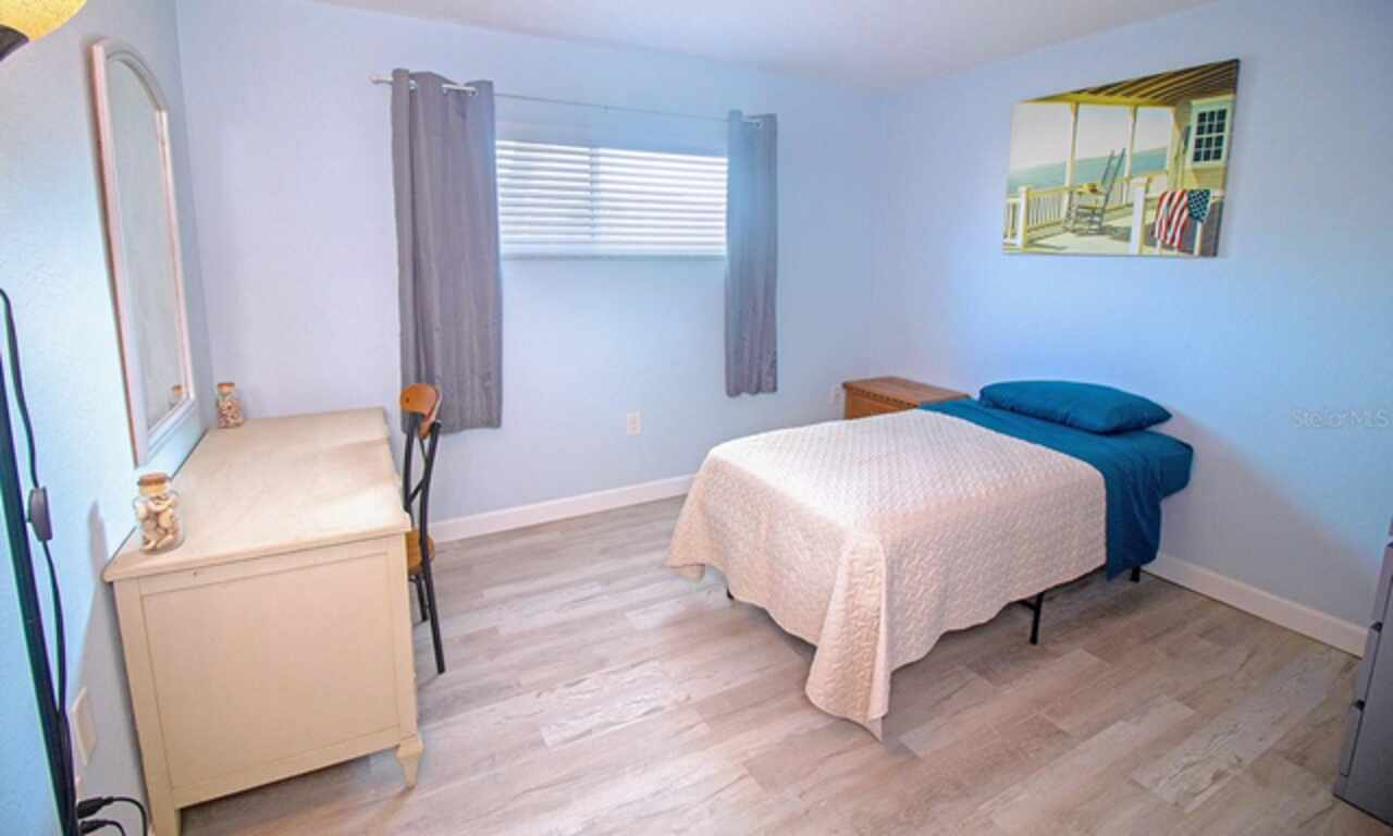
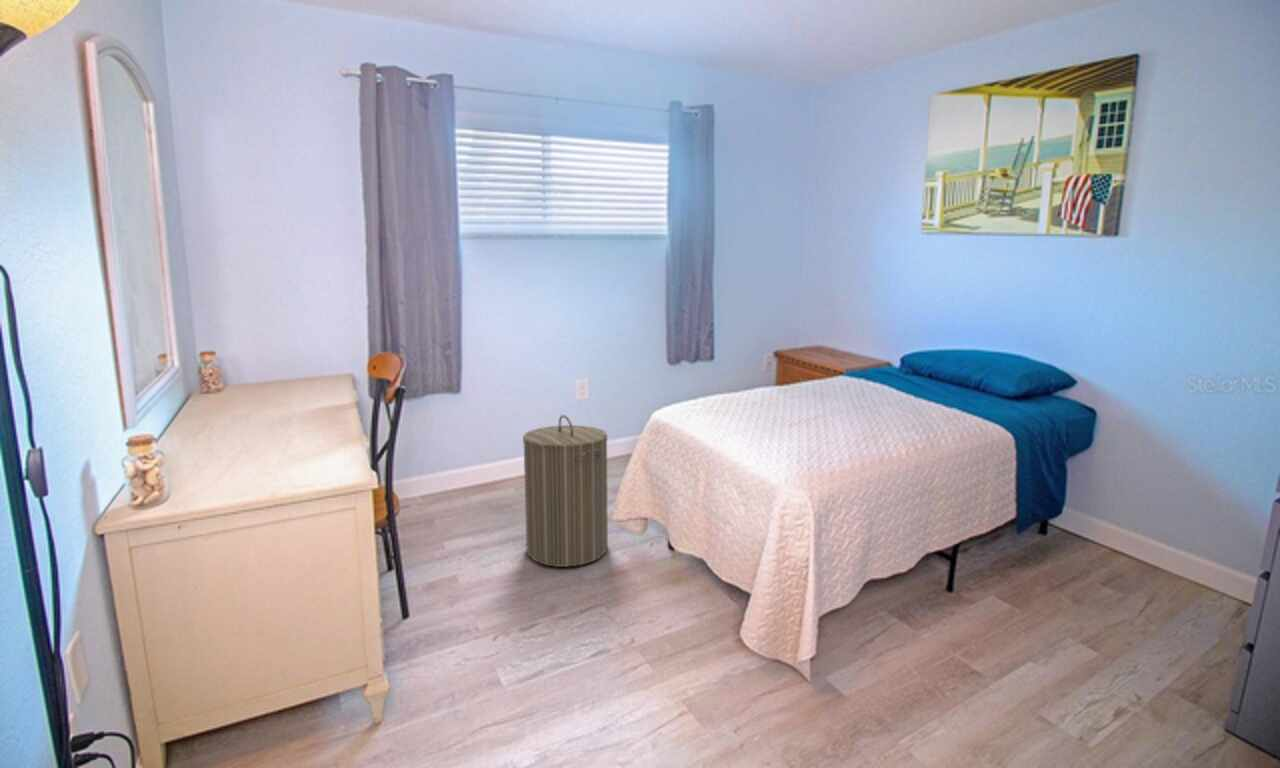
+ laundry hamper (566, 483)
